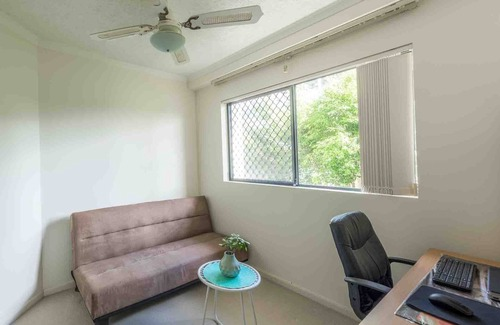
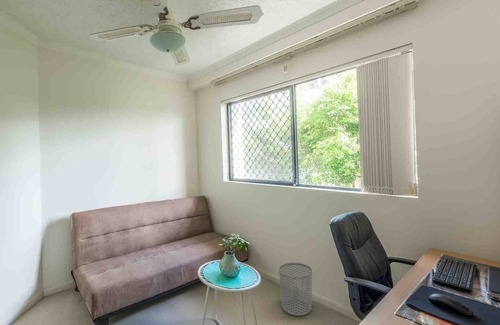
+ waste bin (295, 287)
